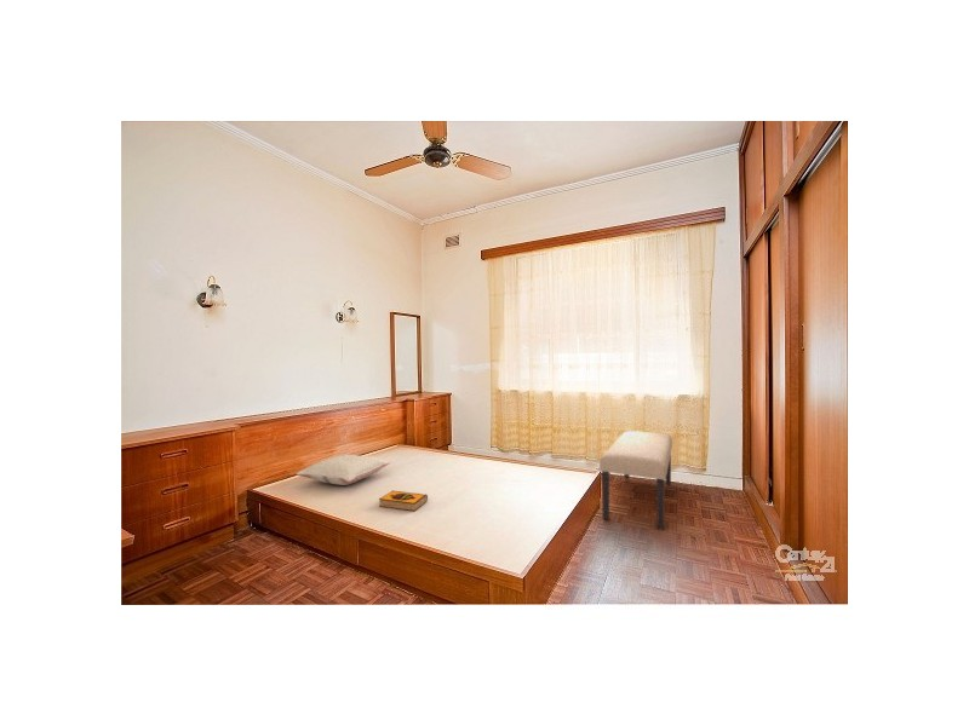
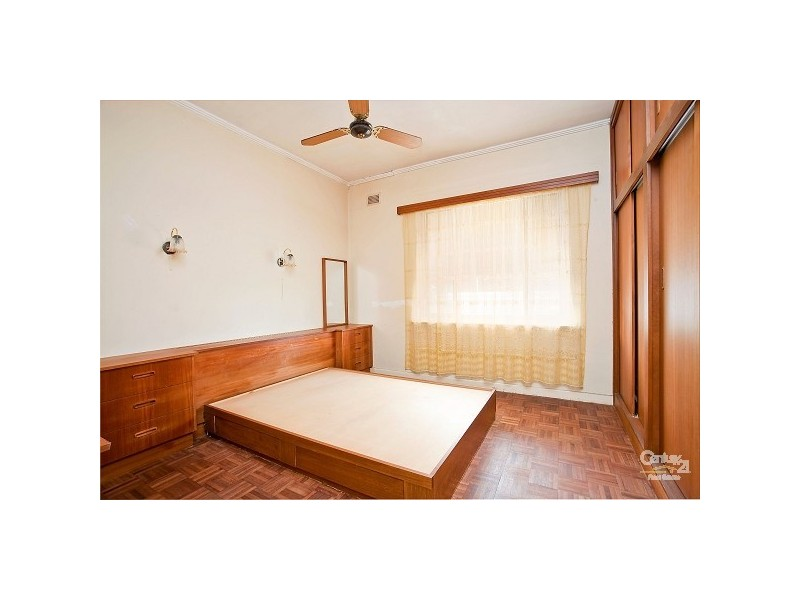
- bench (640, 469)
- pillow (345, 468)
- hardback book (403, 500)
